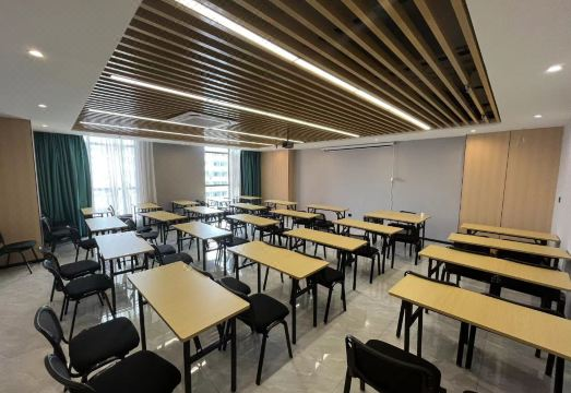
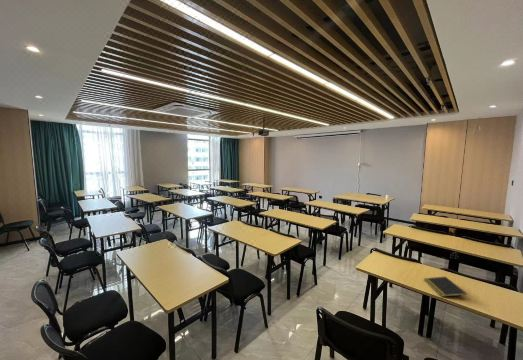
+ notepad (443, 286)
